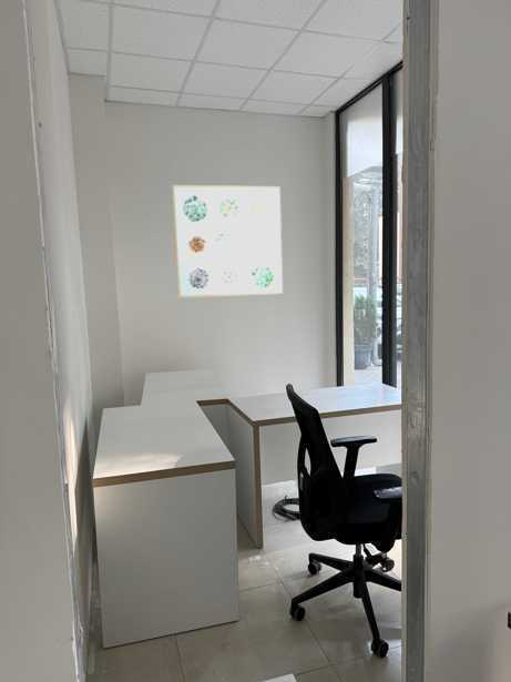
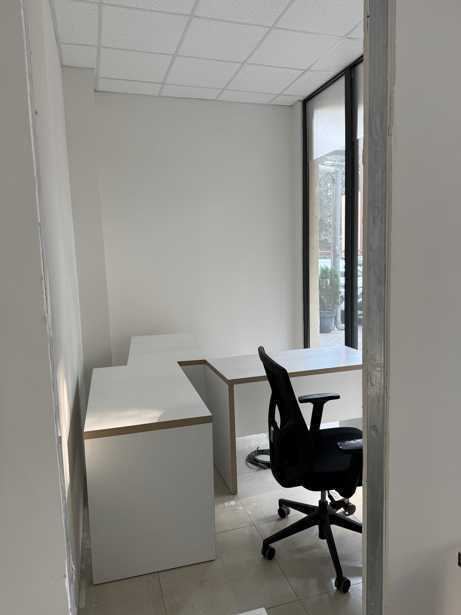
- wall art (229, 241)
